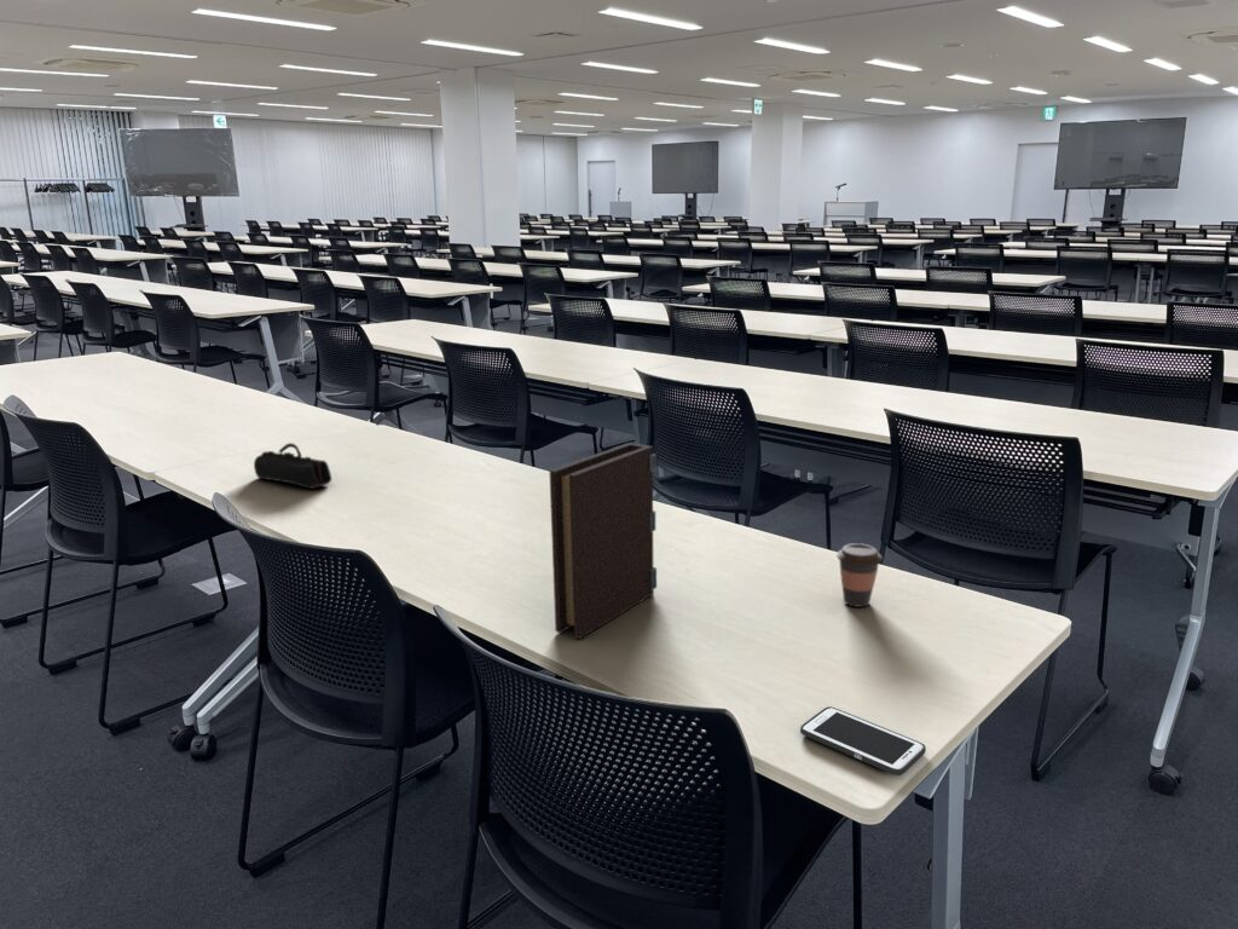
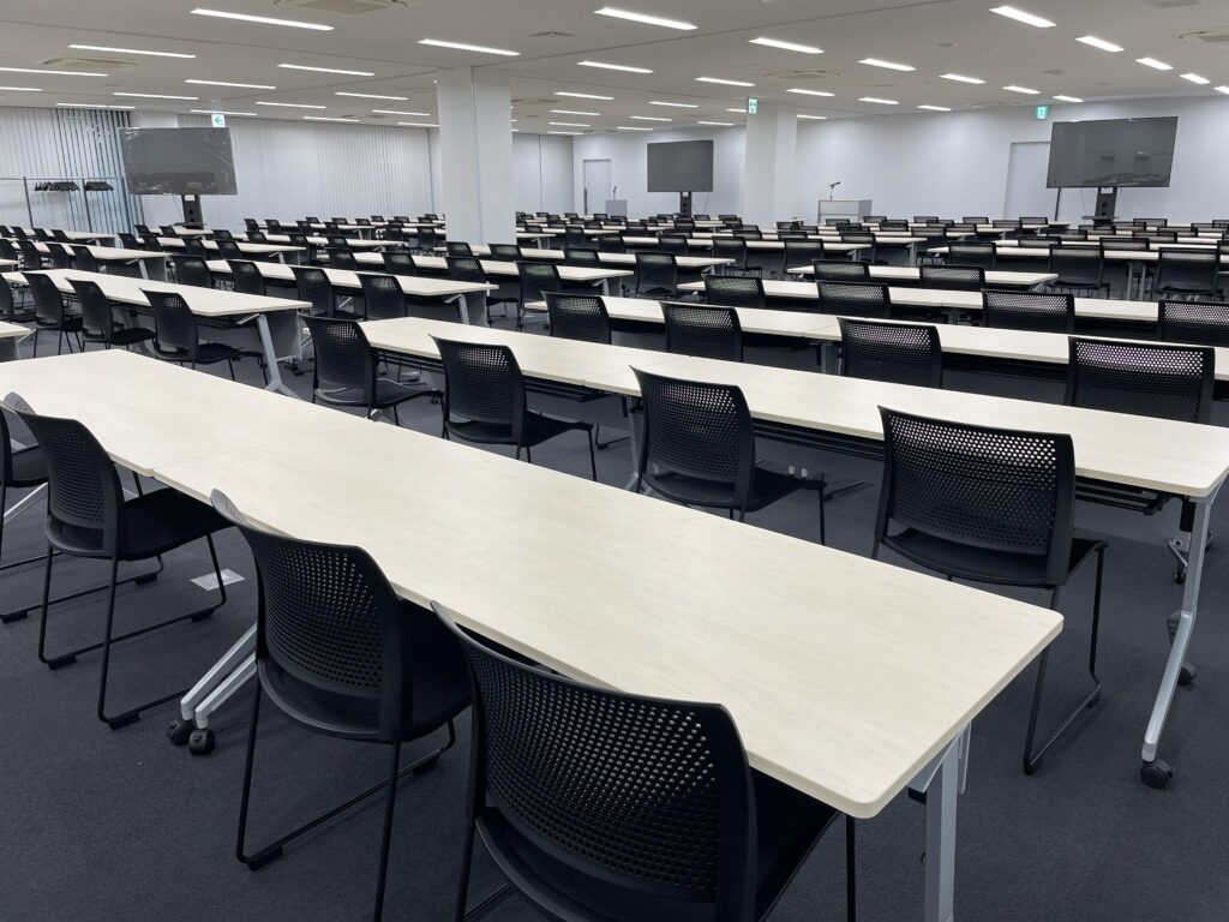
- pencil case (290, 462)
- coffee cup (857, 576)
- cell phone (861, 739)
- book (606, 536)
